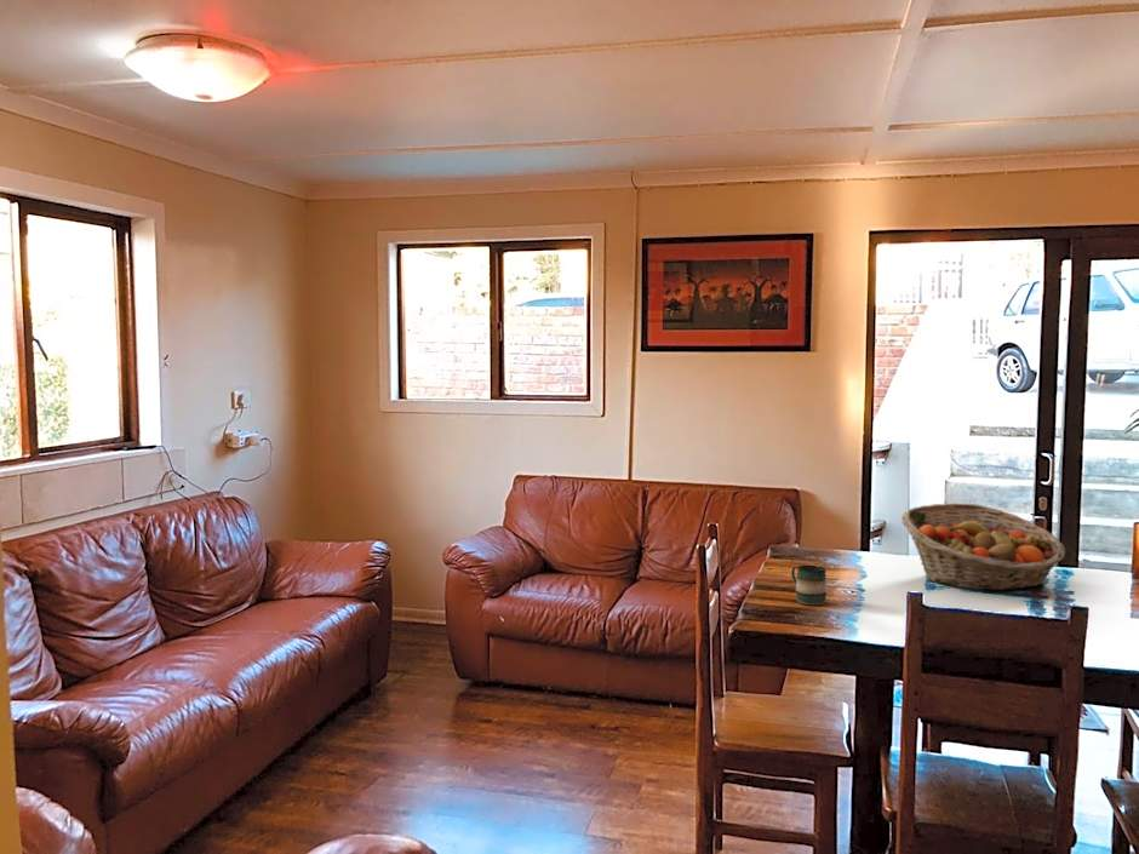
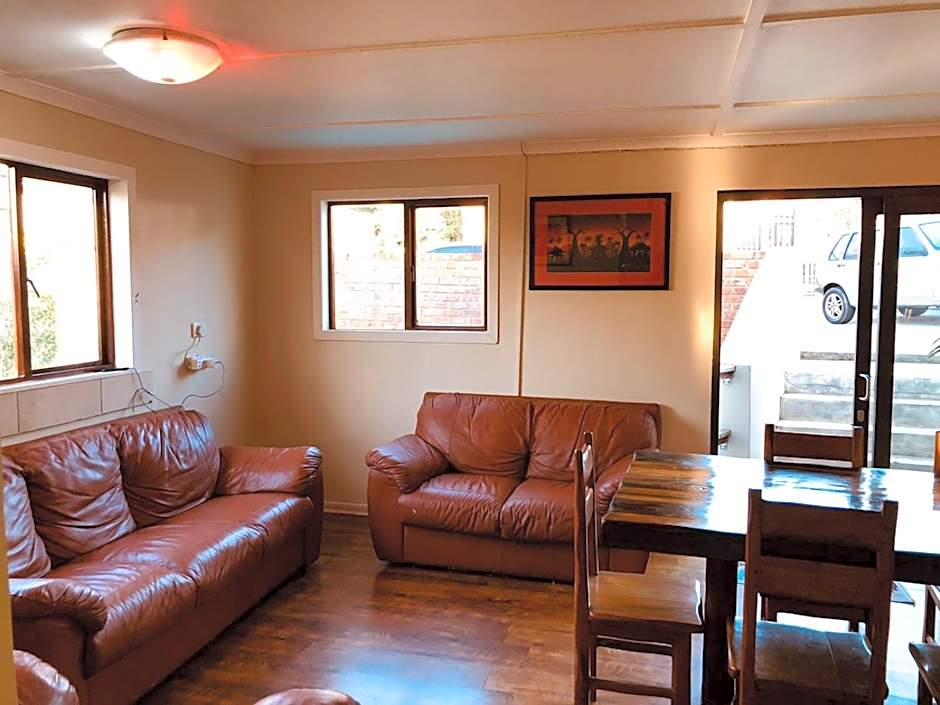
- fruit basket (980, 544)
- mug (806, 583)
